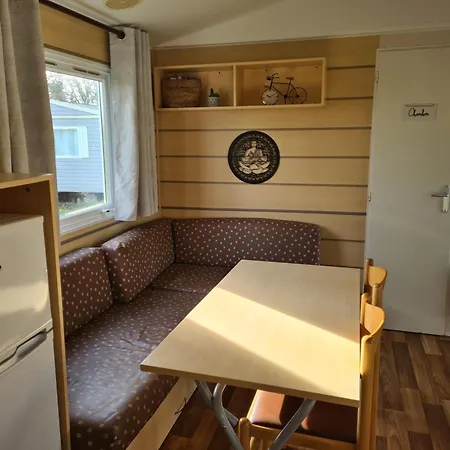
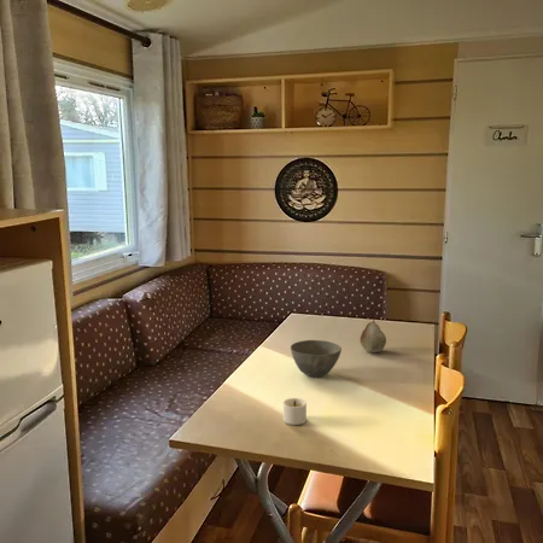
+ candle (293, 411)
+ fruit (373, 335)
+ bowl (315, 360)
